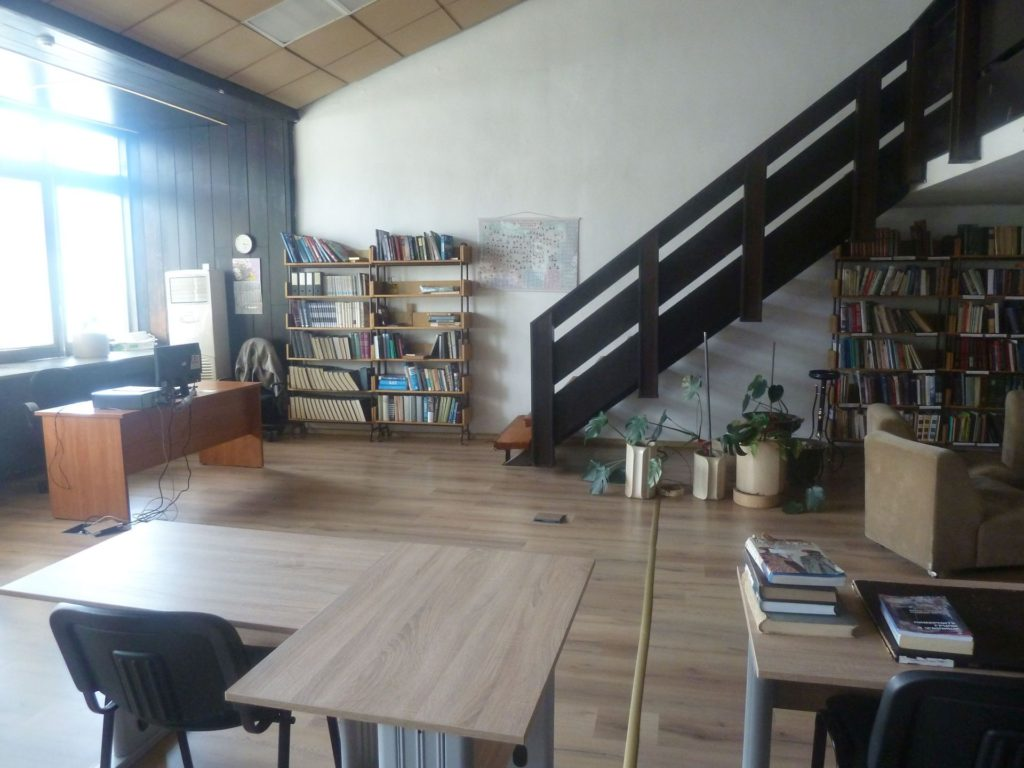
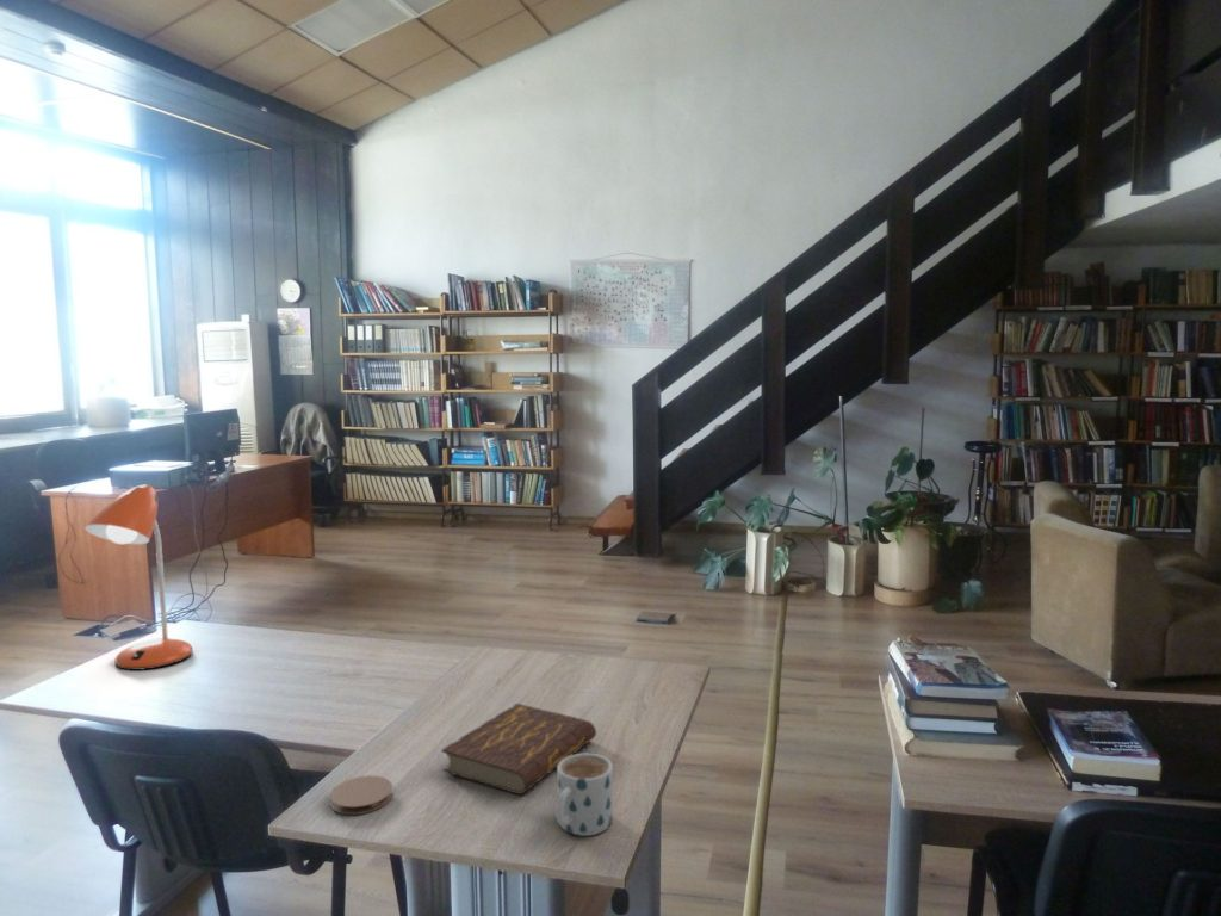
+ desk lamp (157, 570)
+ coaster (361, 794)
+ book (521, 745)
+ mug (579, 798)
